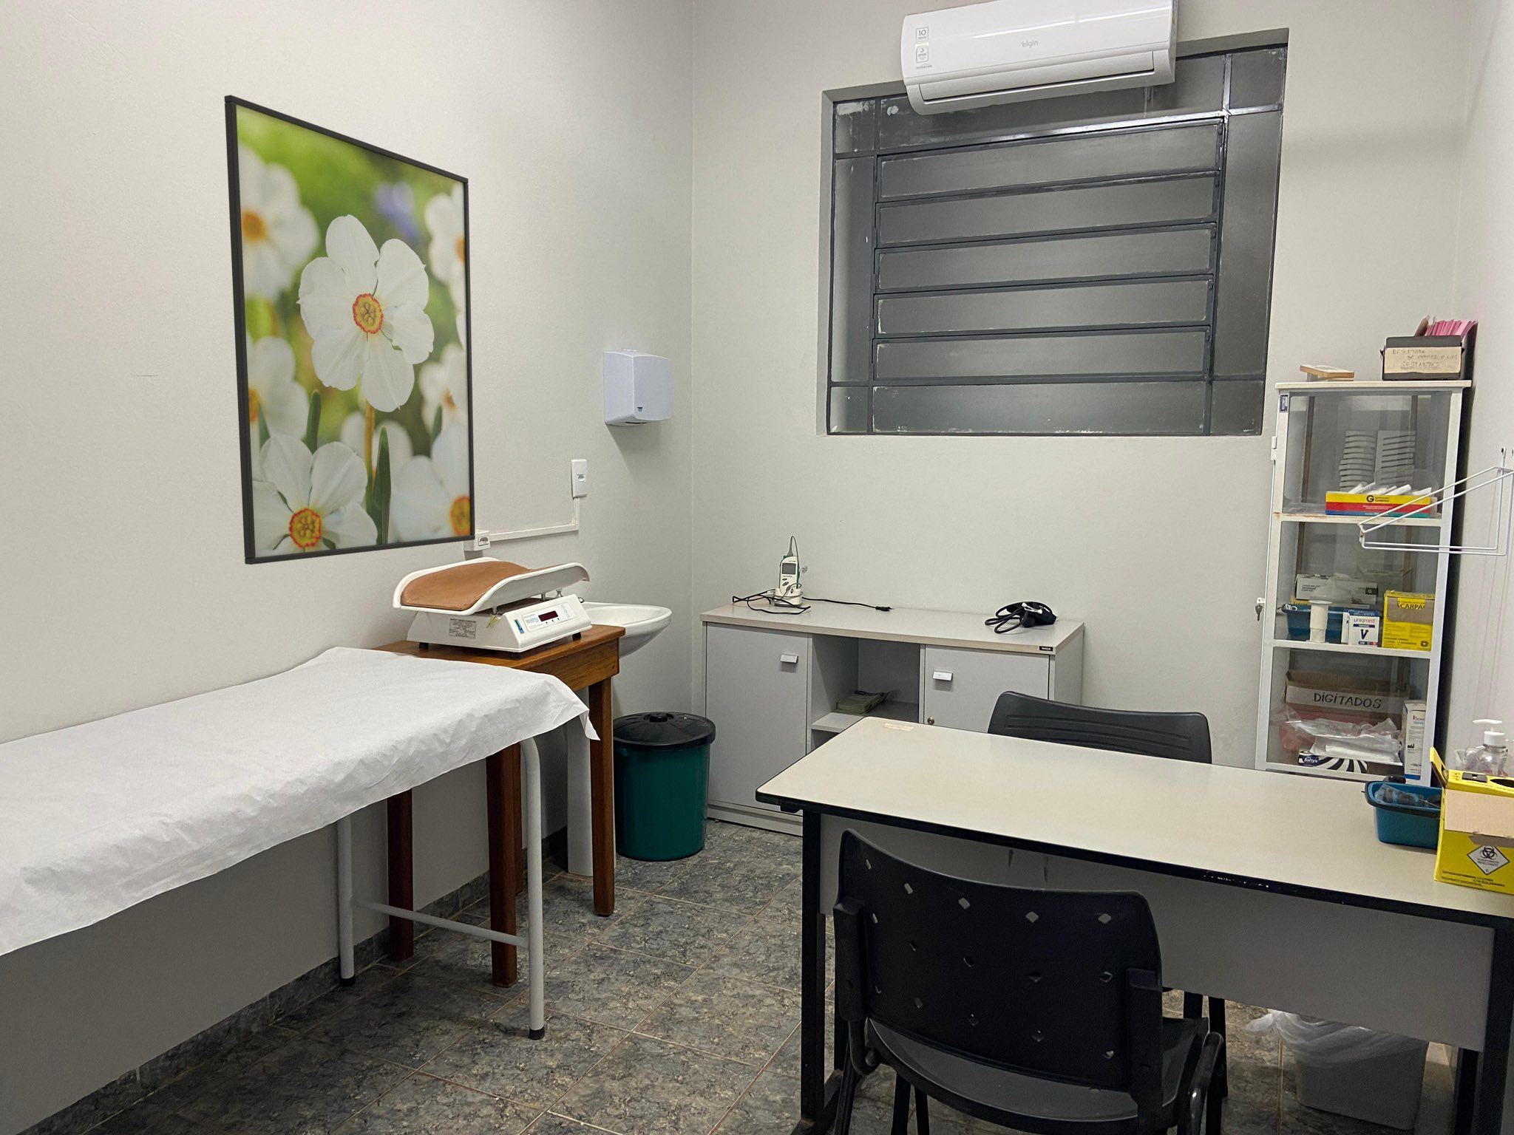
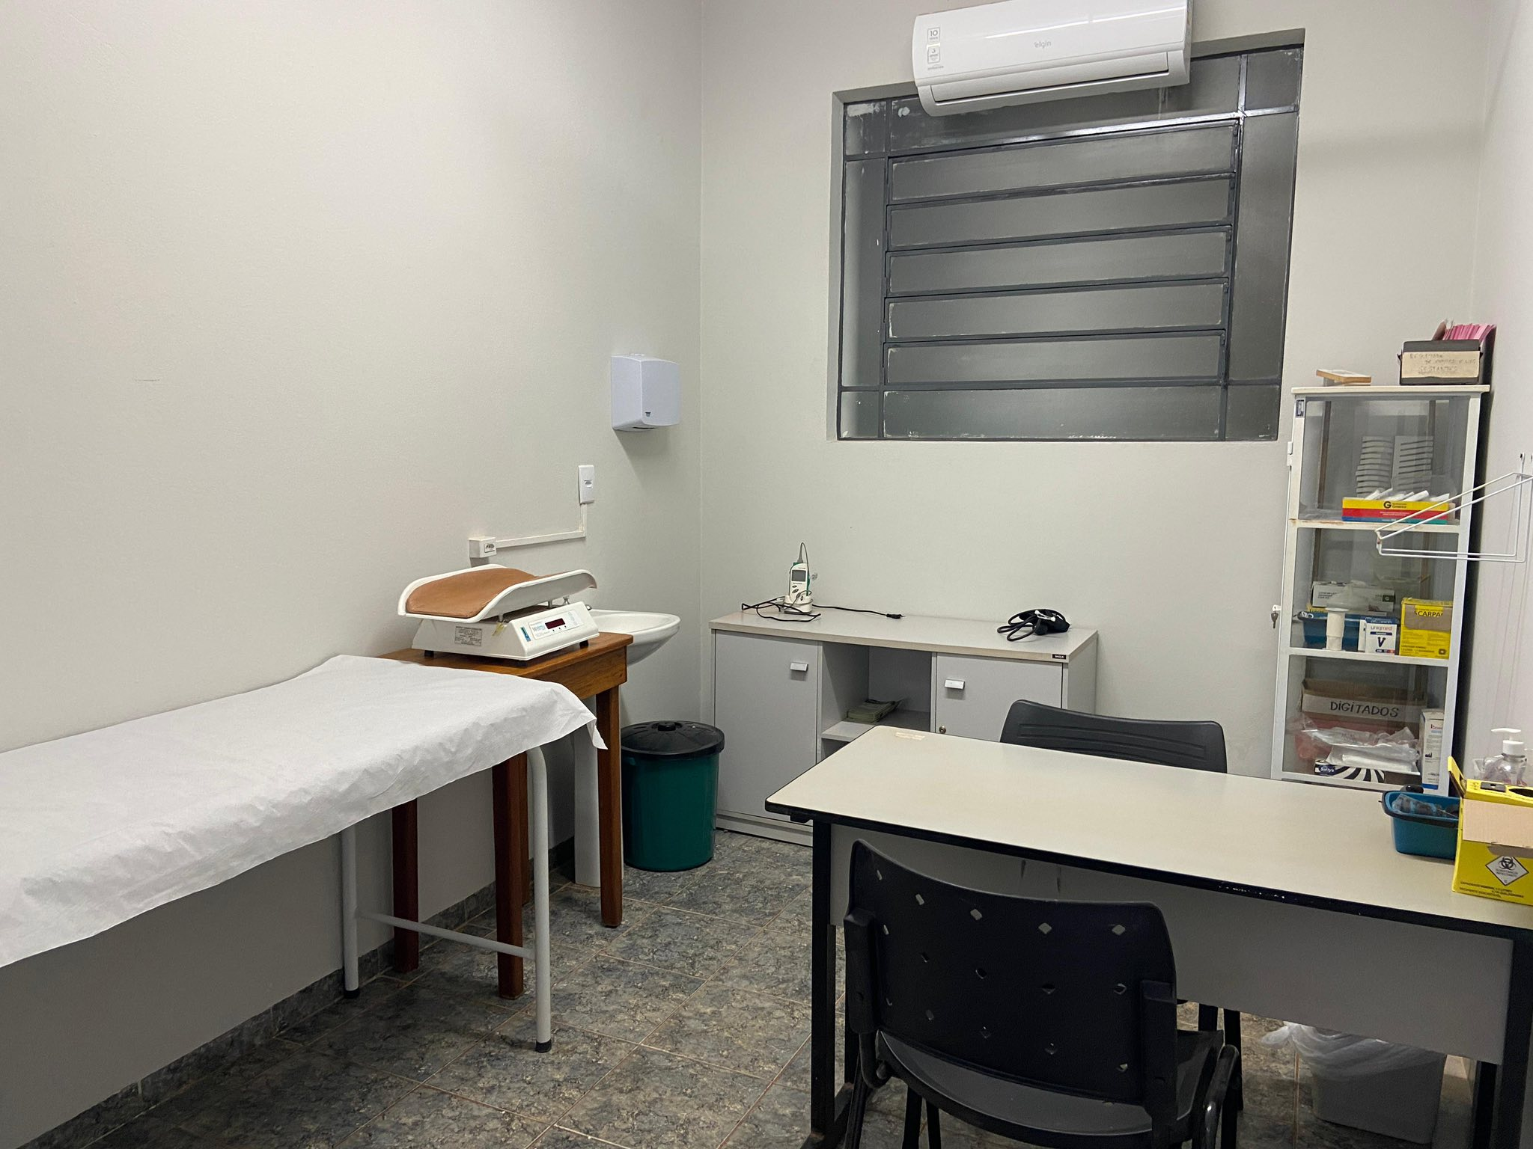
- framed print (368, 351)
